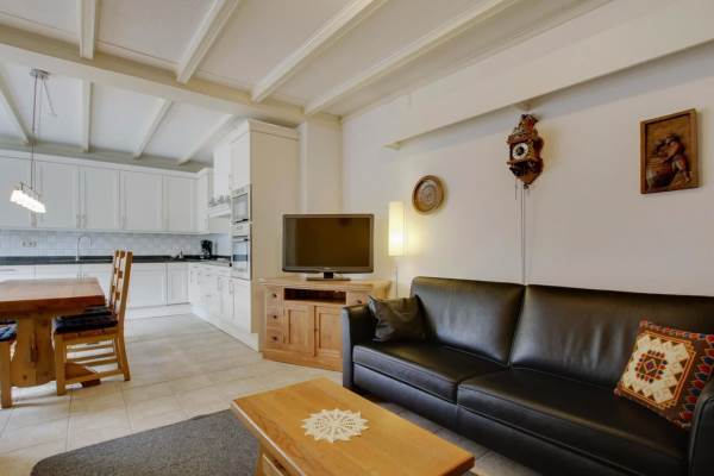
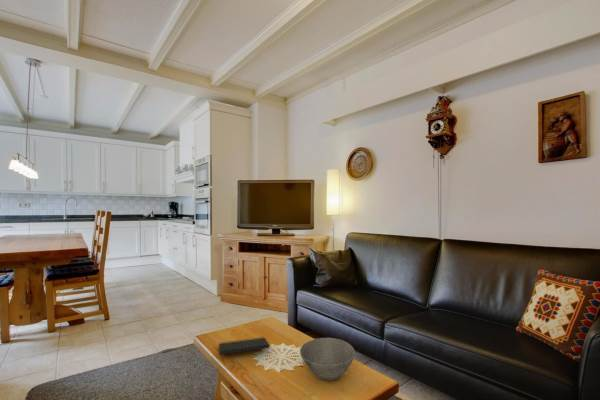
+ bowl (327, 362)
+ notepad (243, 345)
